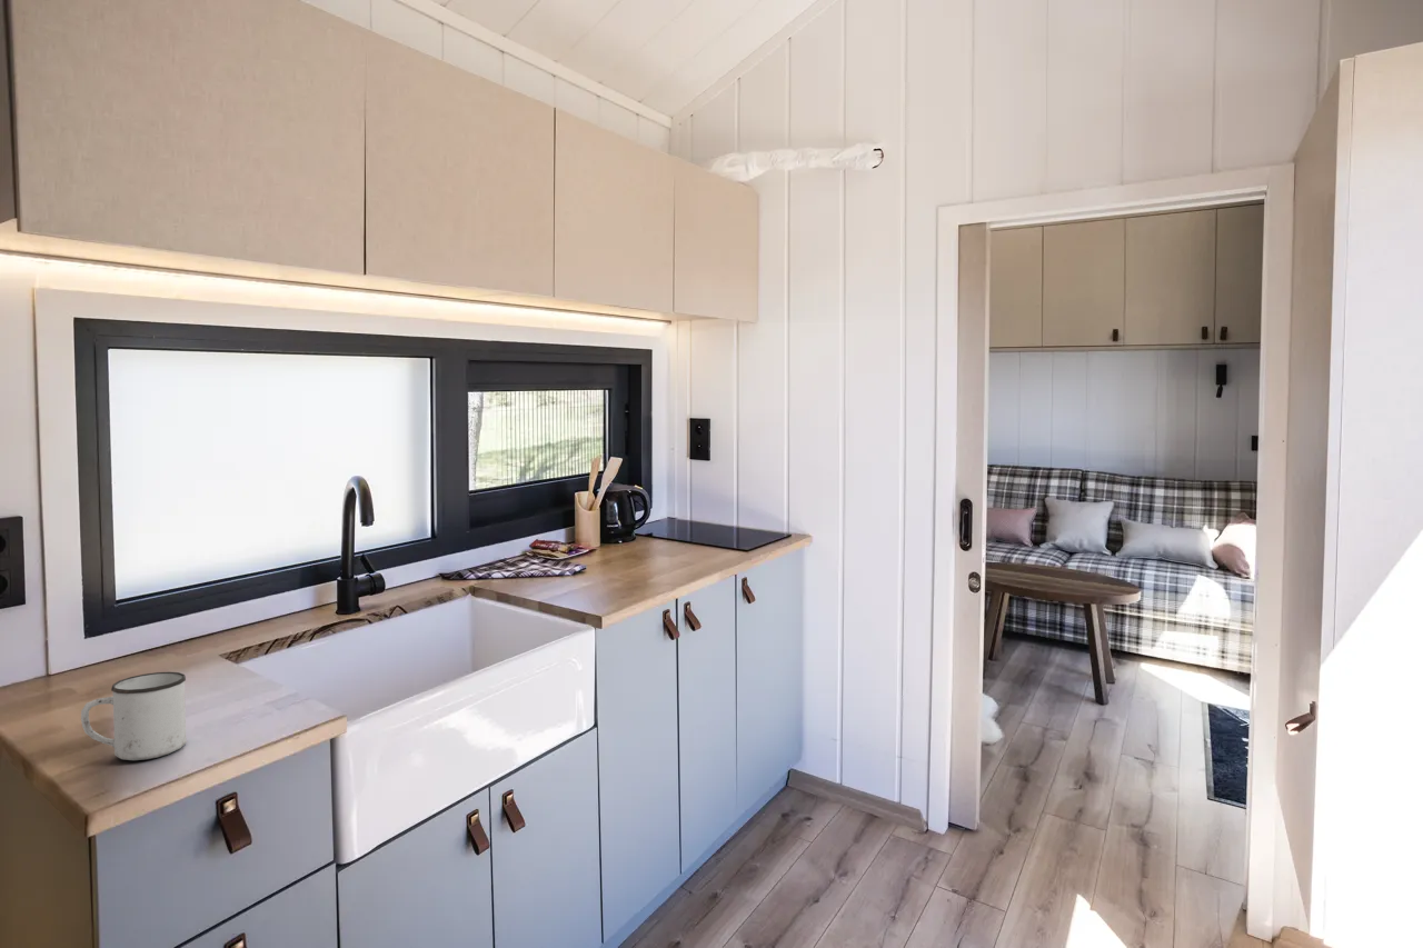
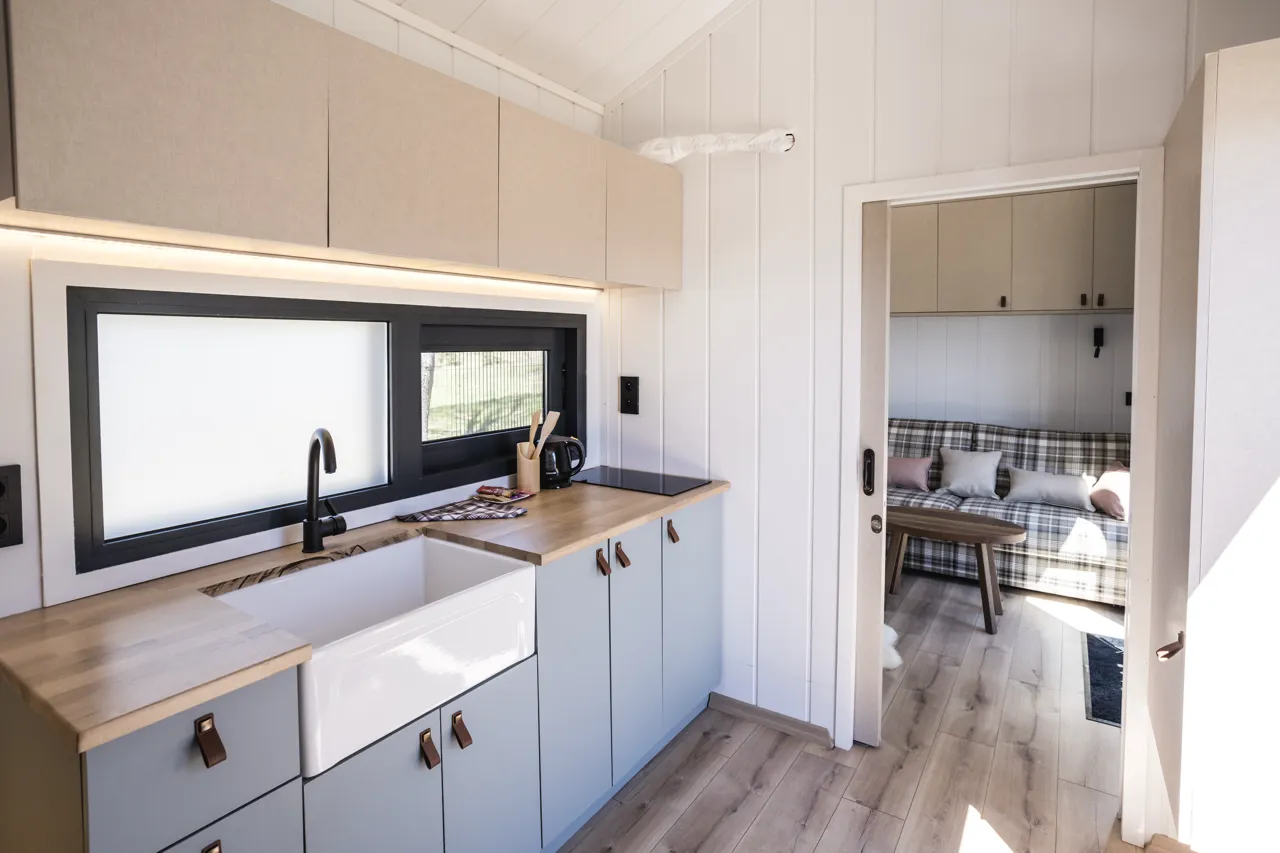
- mug (135, 717)
